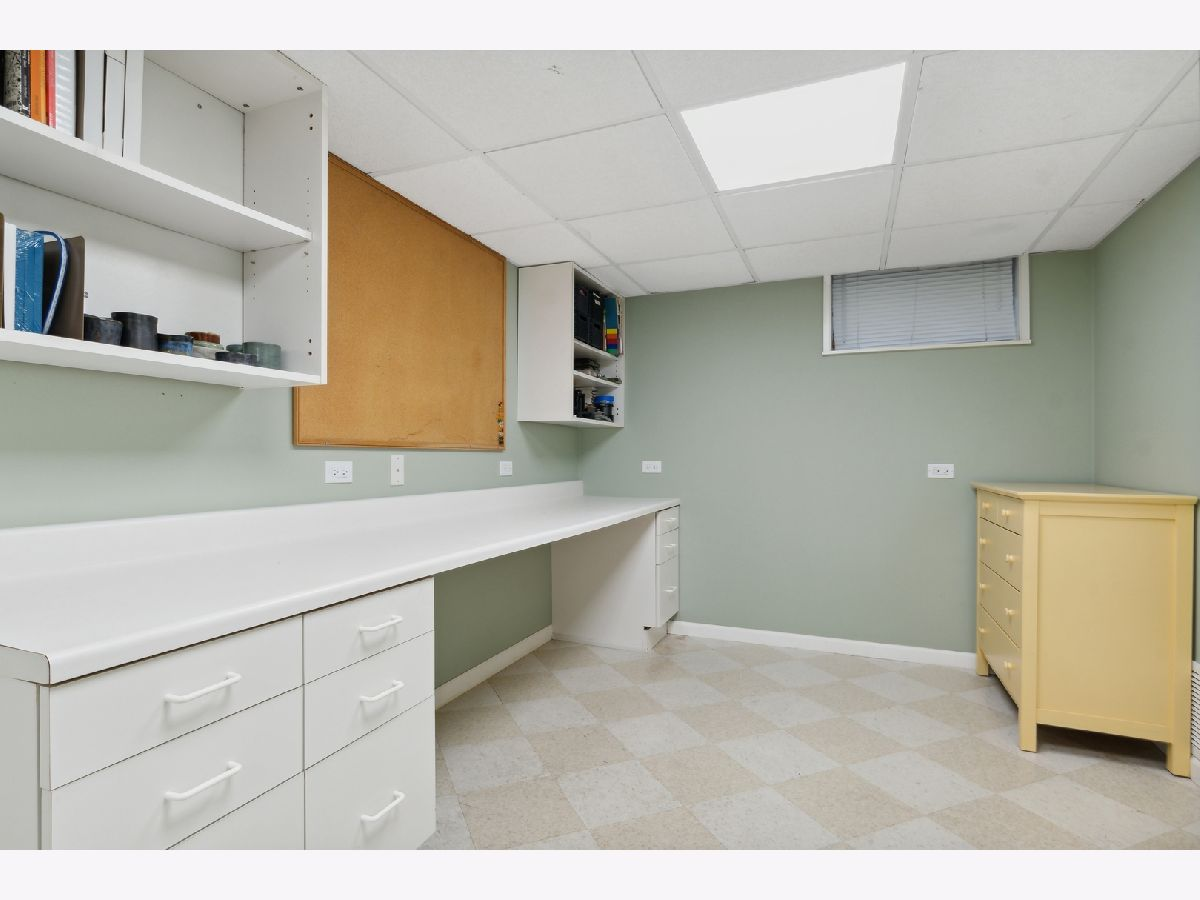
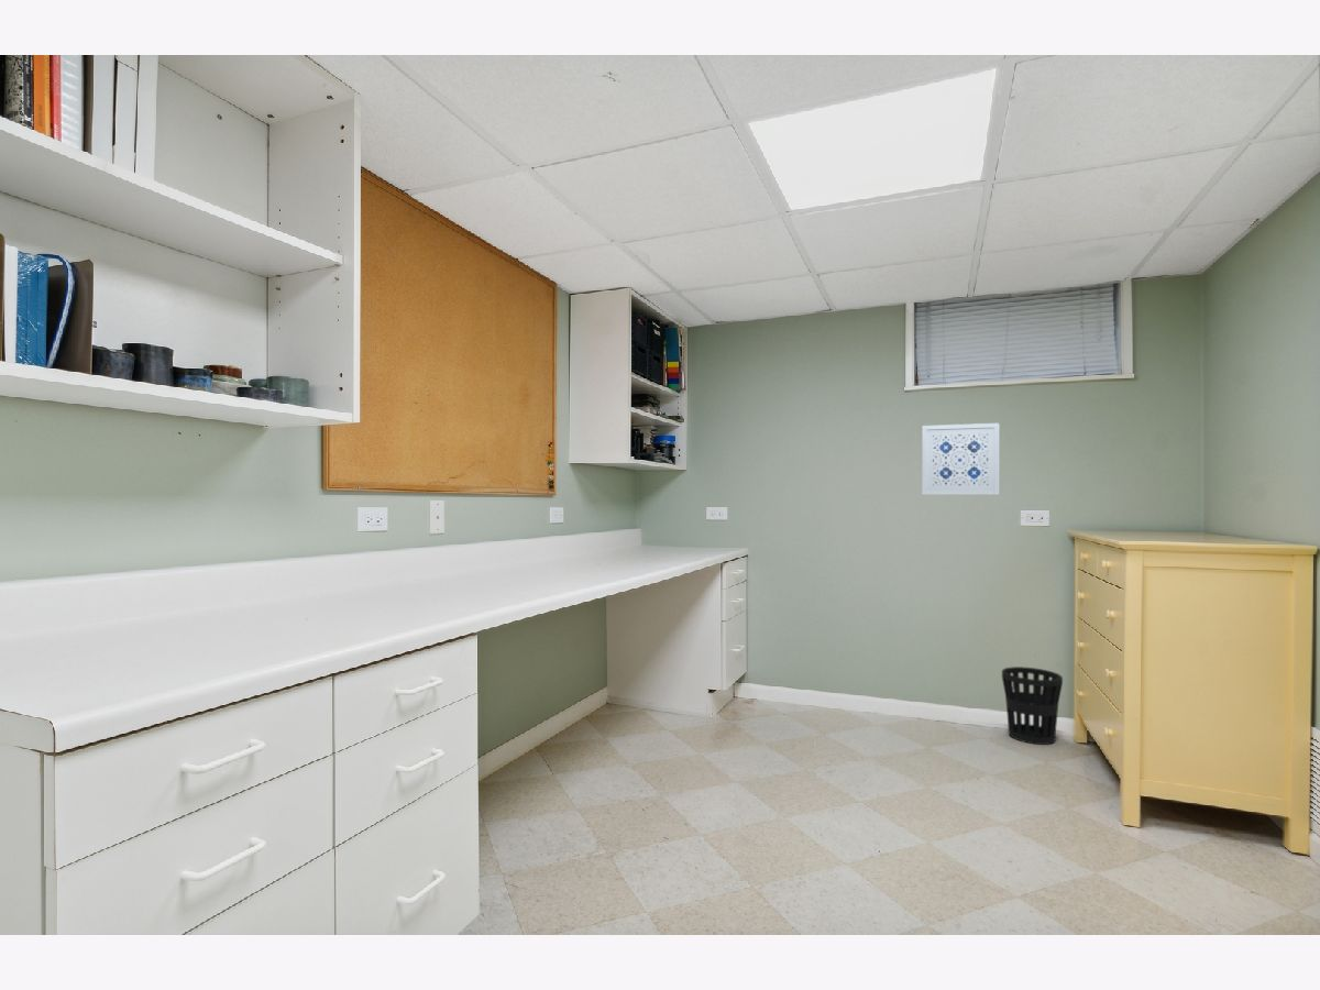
+ wastebasket (1031, 705)
+ wall art (959, 459)
